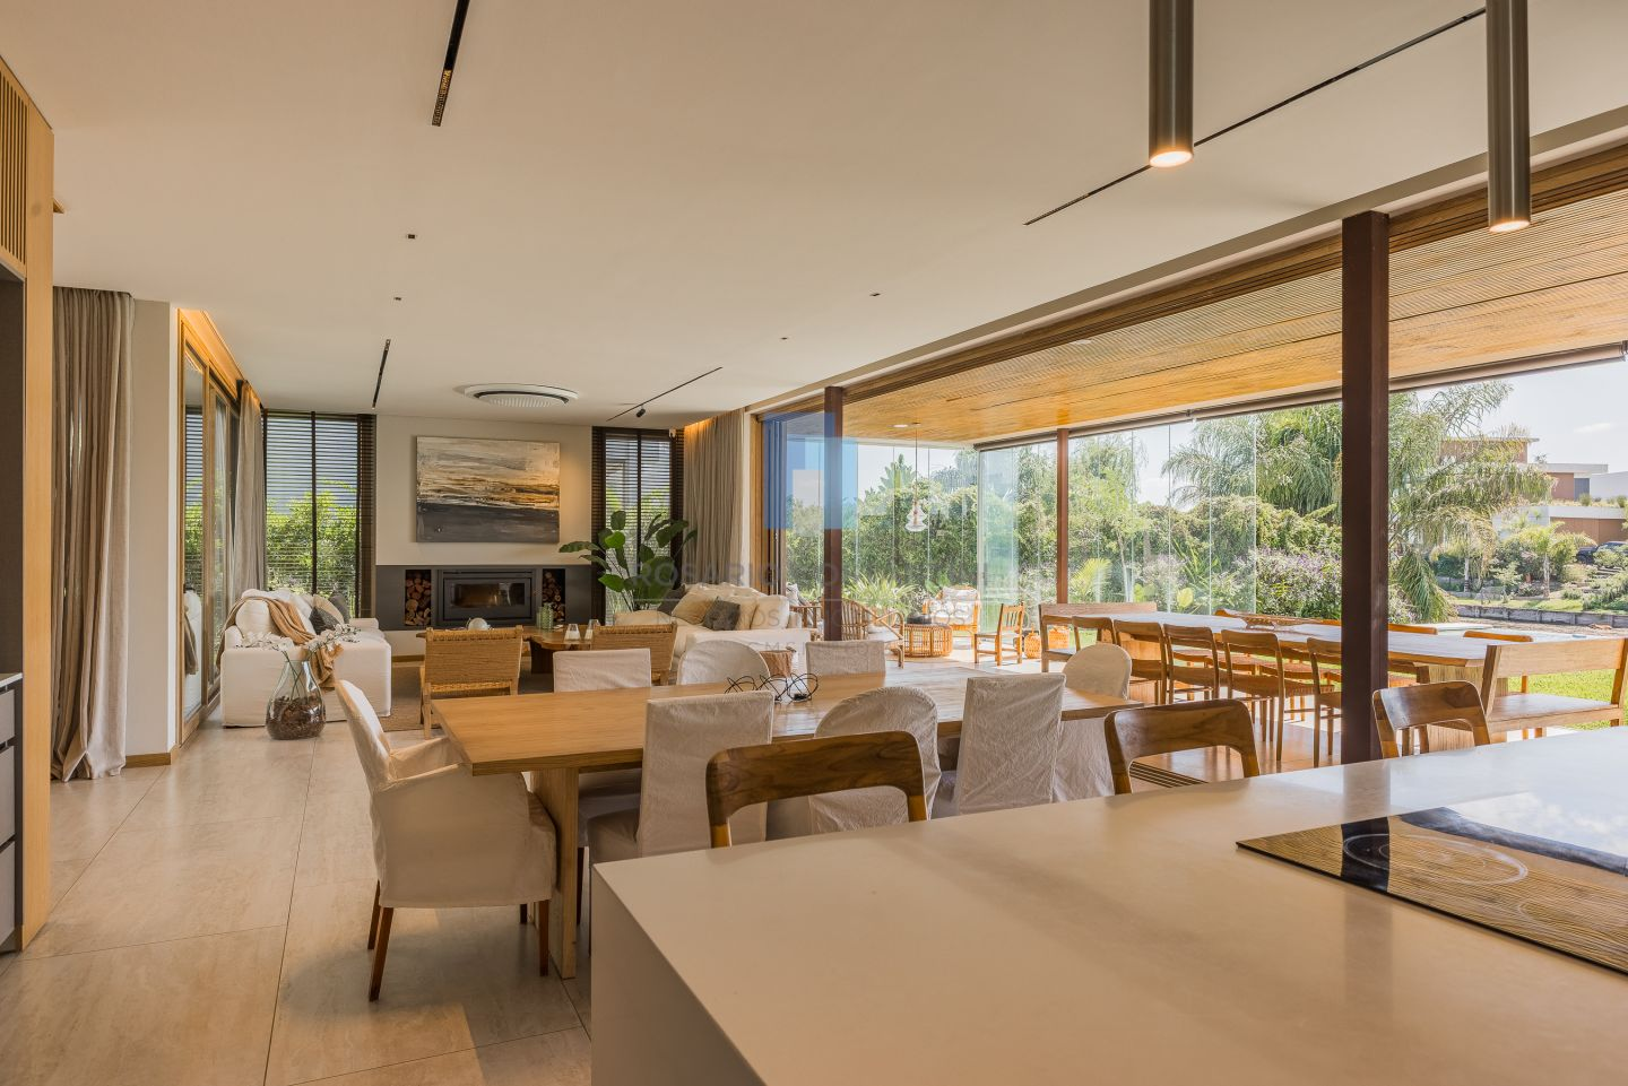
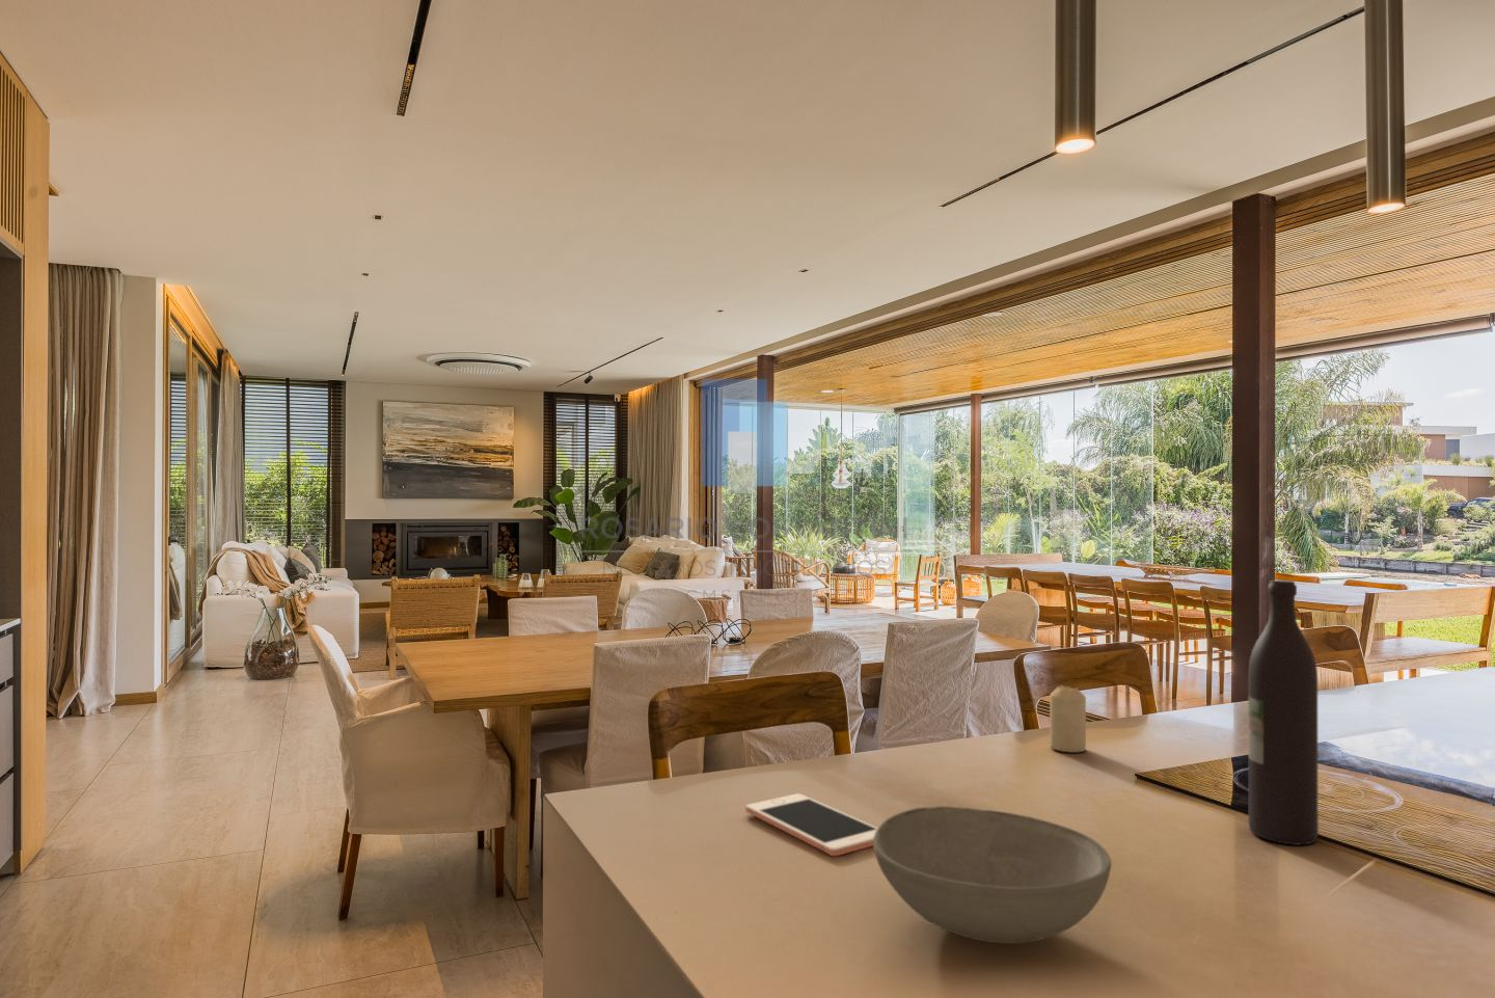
+ candle (1068, 716)
+ cell phone (814, 821)
+ wine bottle (1282, 707)
+ bowl (986, 883)
